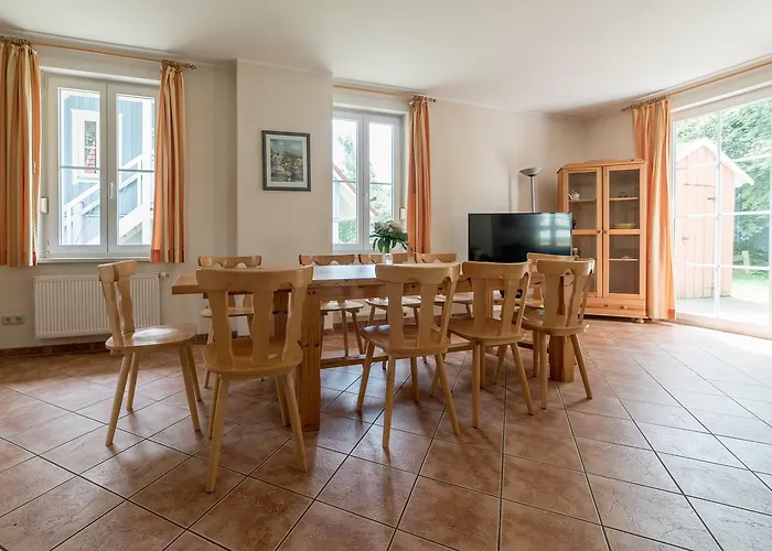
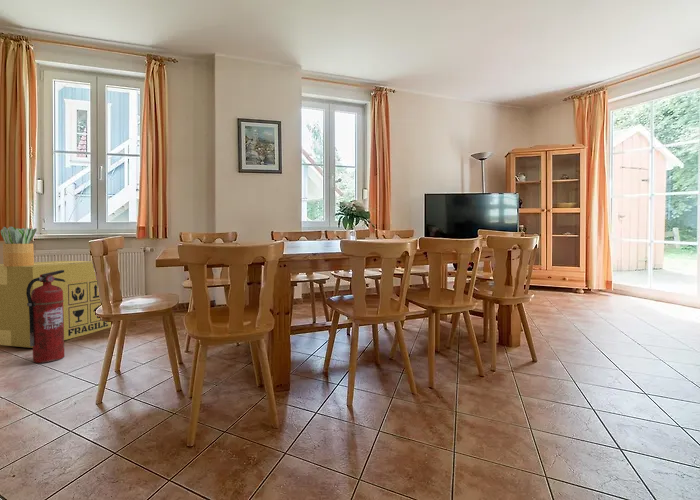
+ potted plant (20, 245)
+ cardboard box (63, 298)
+ fire extinguisher (47, 315)
